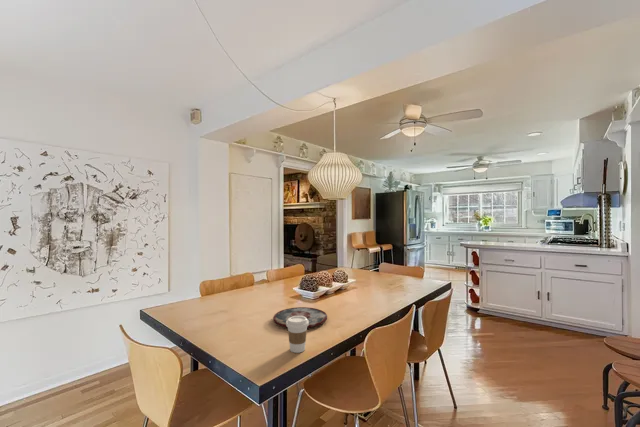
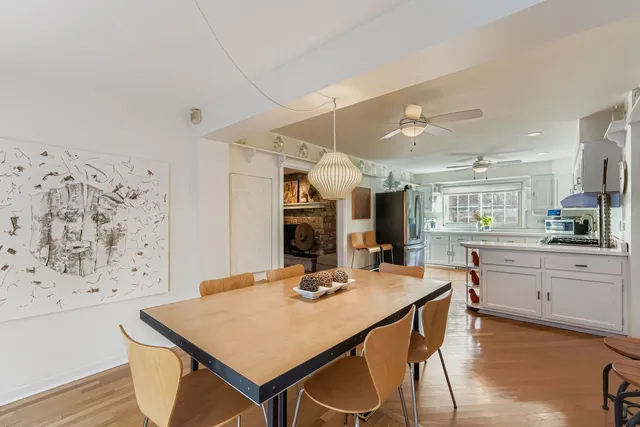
- plate (300, 315)
- coffee cup (297, 333)
